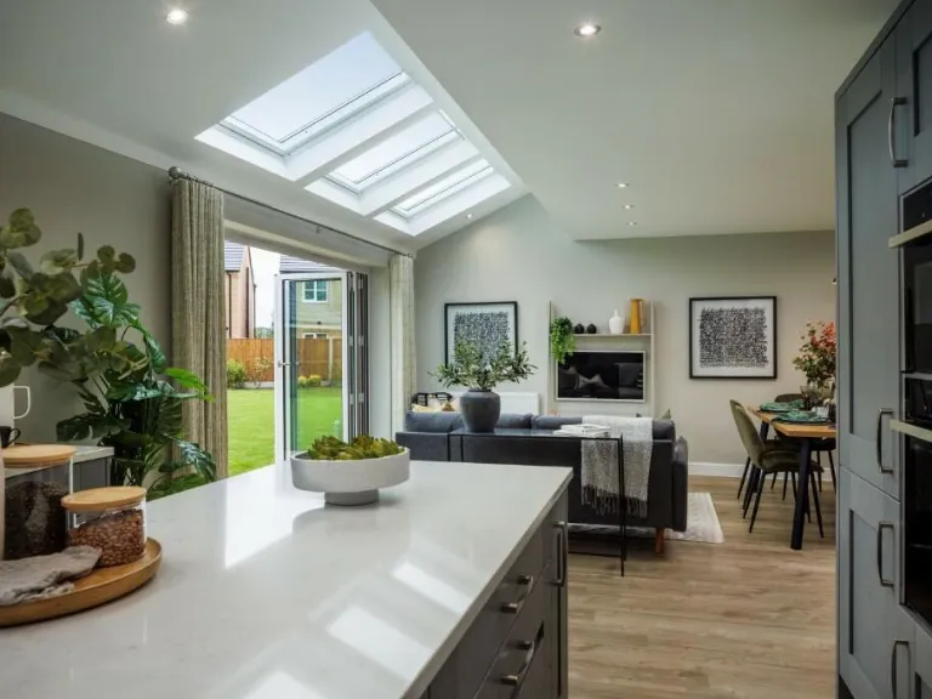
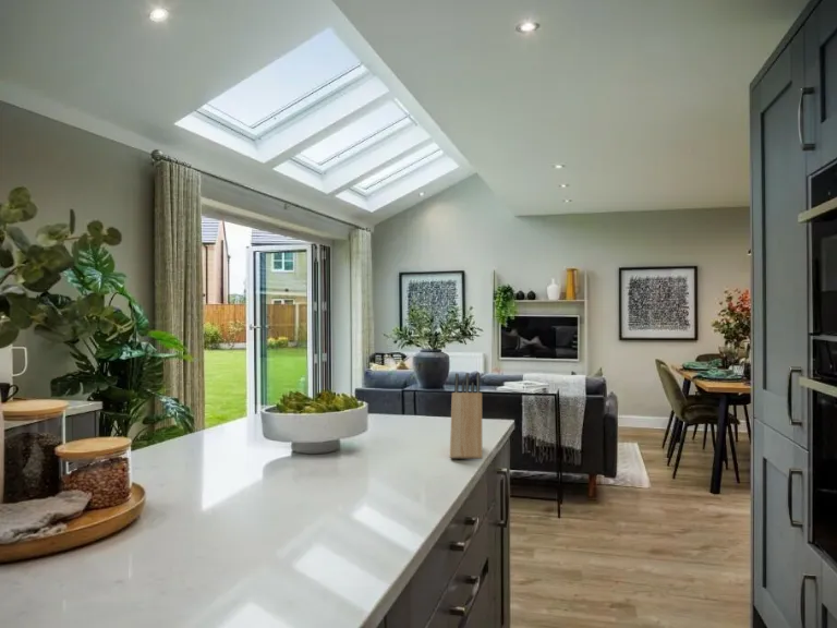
+ knife block (466, 412)
